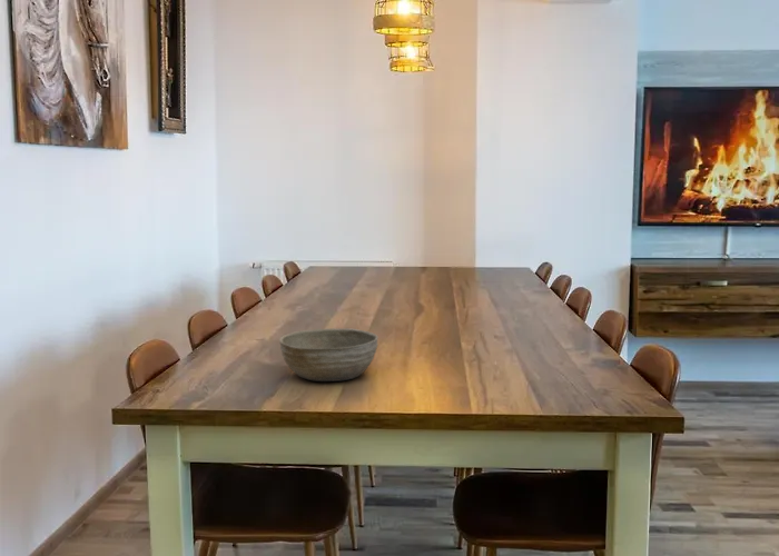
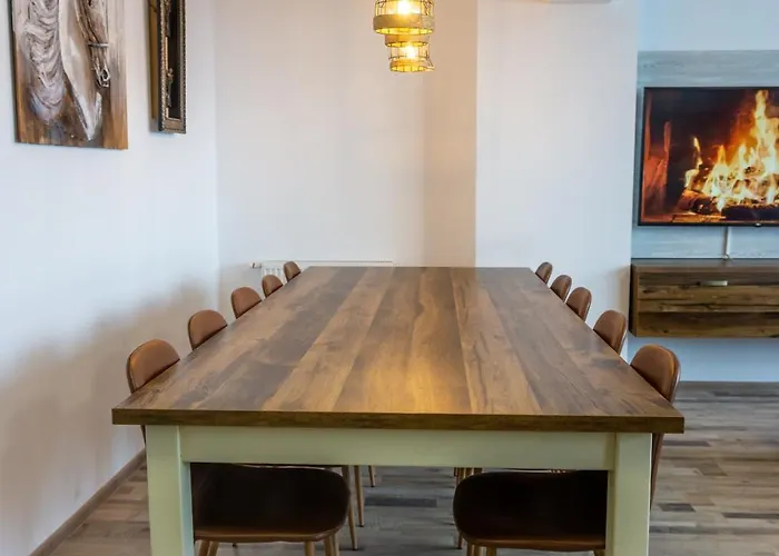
- bowl (328, 356)
